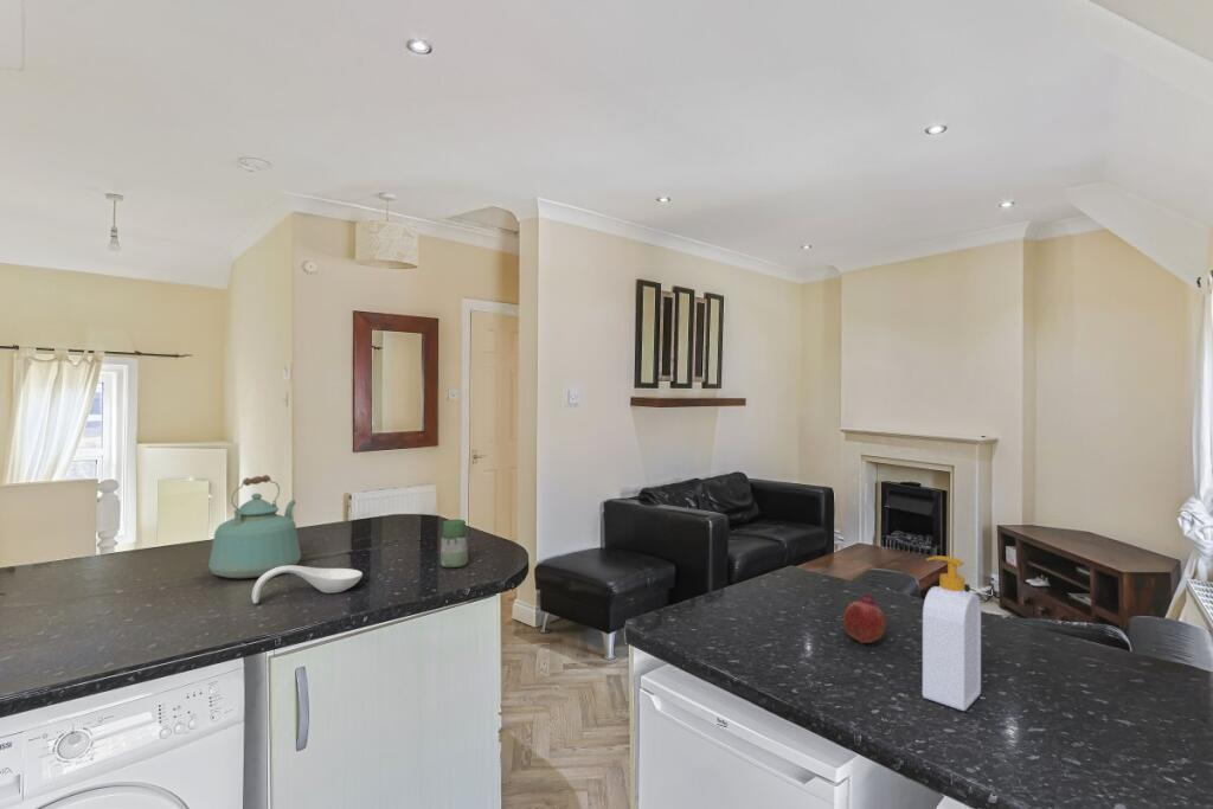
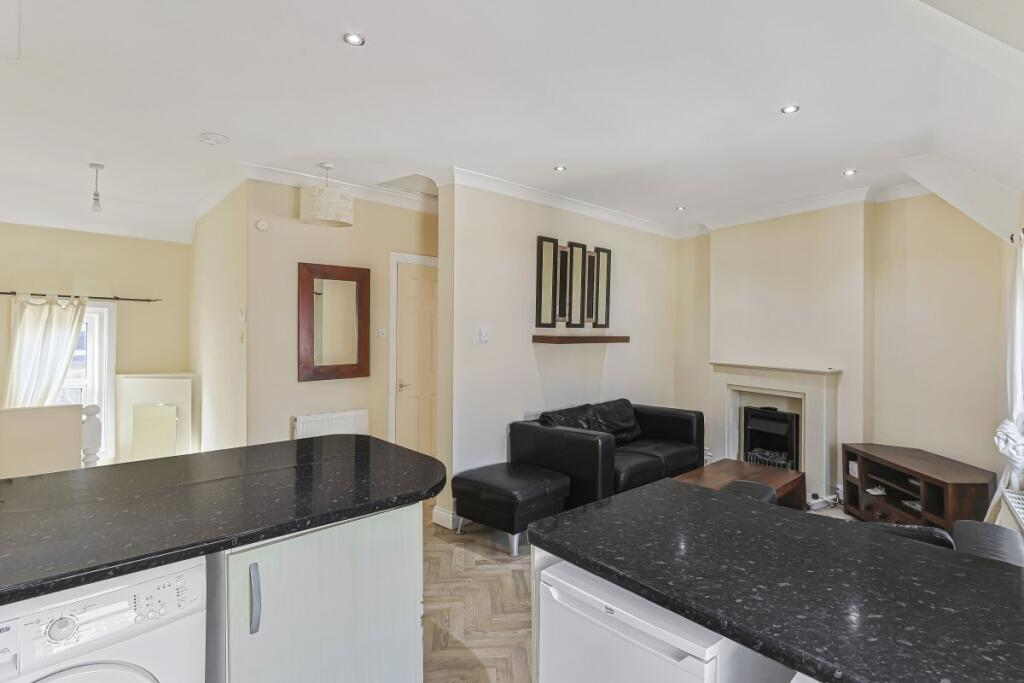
- spoon rest (309, 578)
- fruit (864, 617)
- soap bottle (949, 627)
- kettle (262, 521)
- jar (454, 542)
